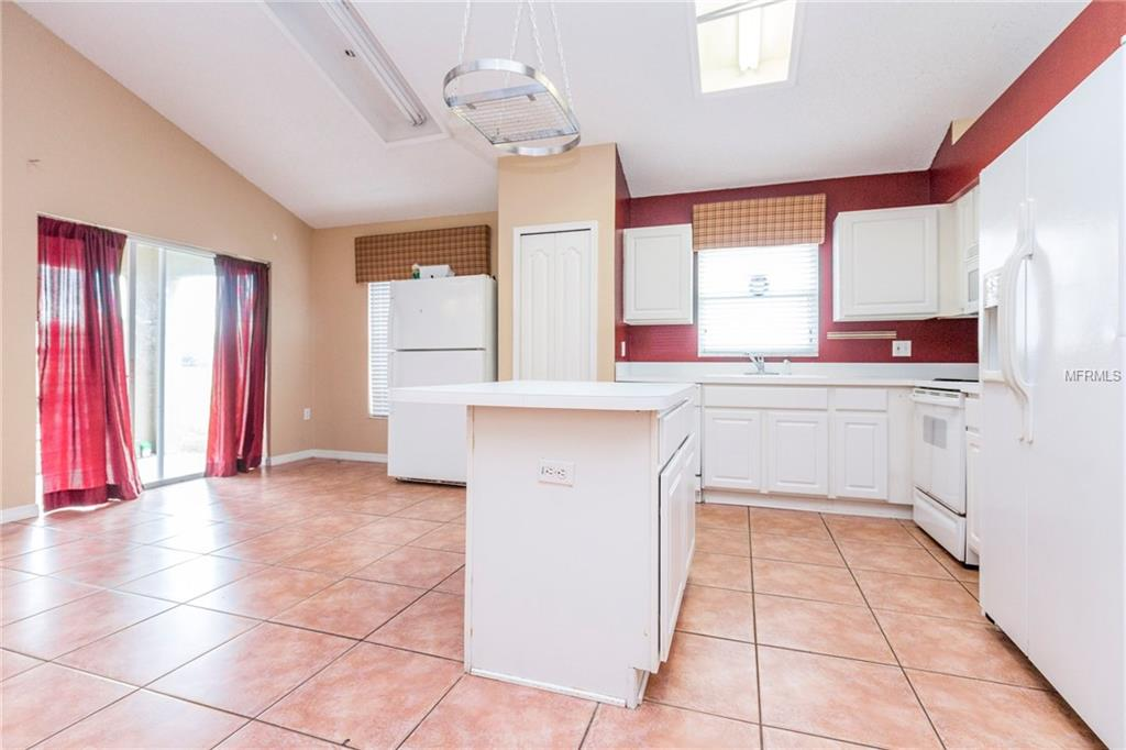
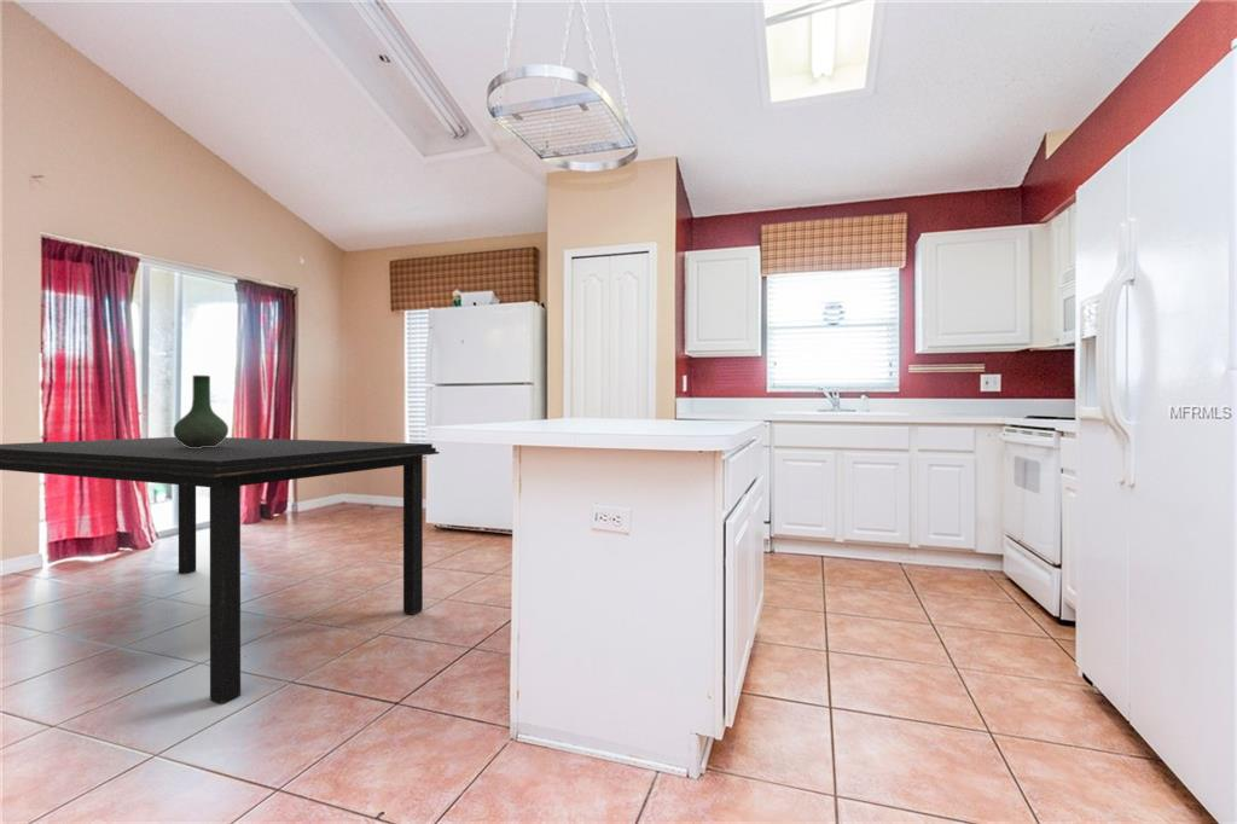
+ vase (201, 411)
+ dining table (194, 530)
